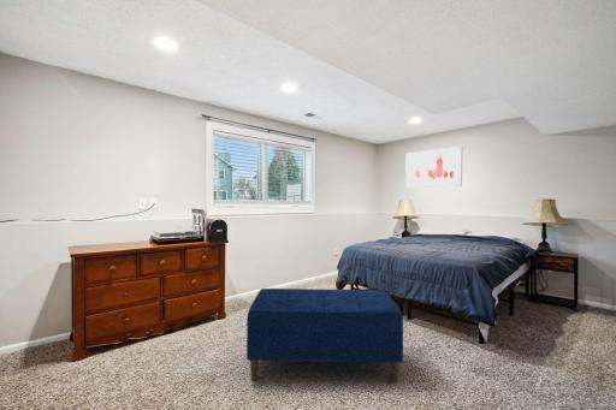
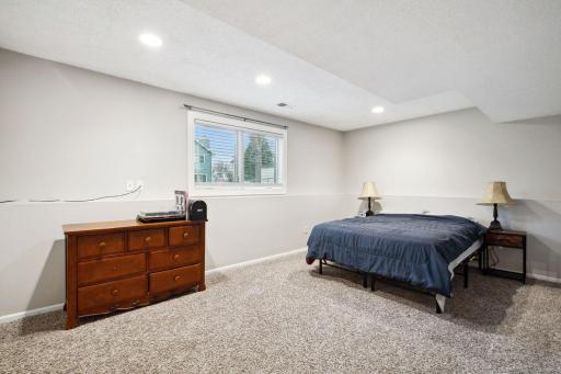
- wall art (432, 168)
- bench (322, 331)
